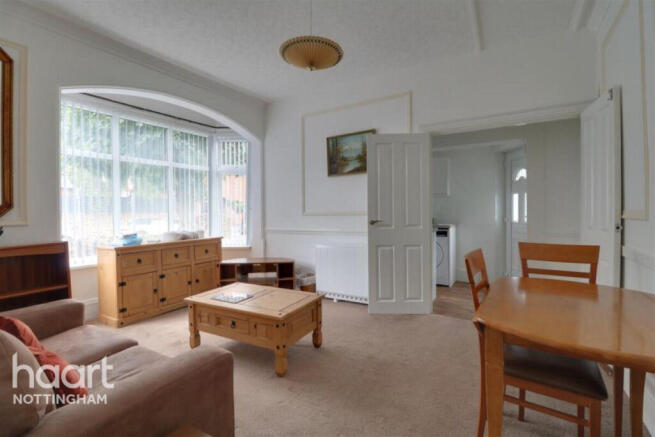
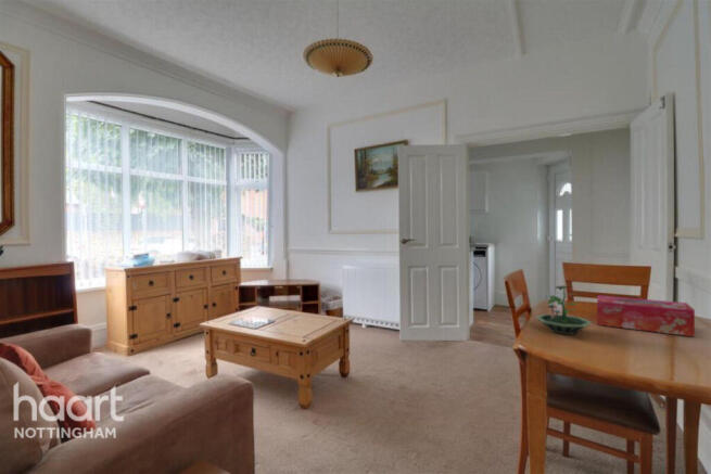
+ tissue box (640, 313)
+ terrarium (563, 293)
